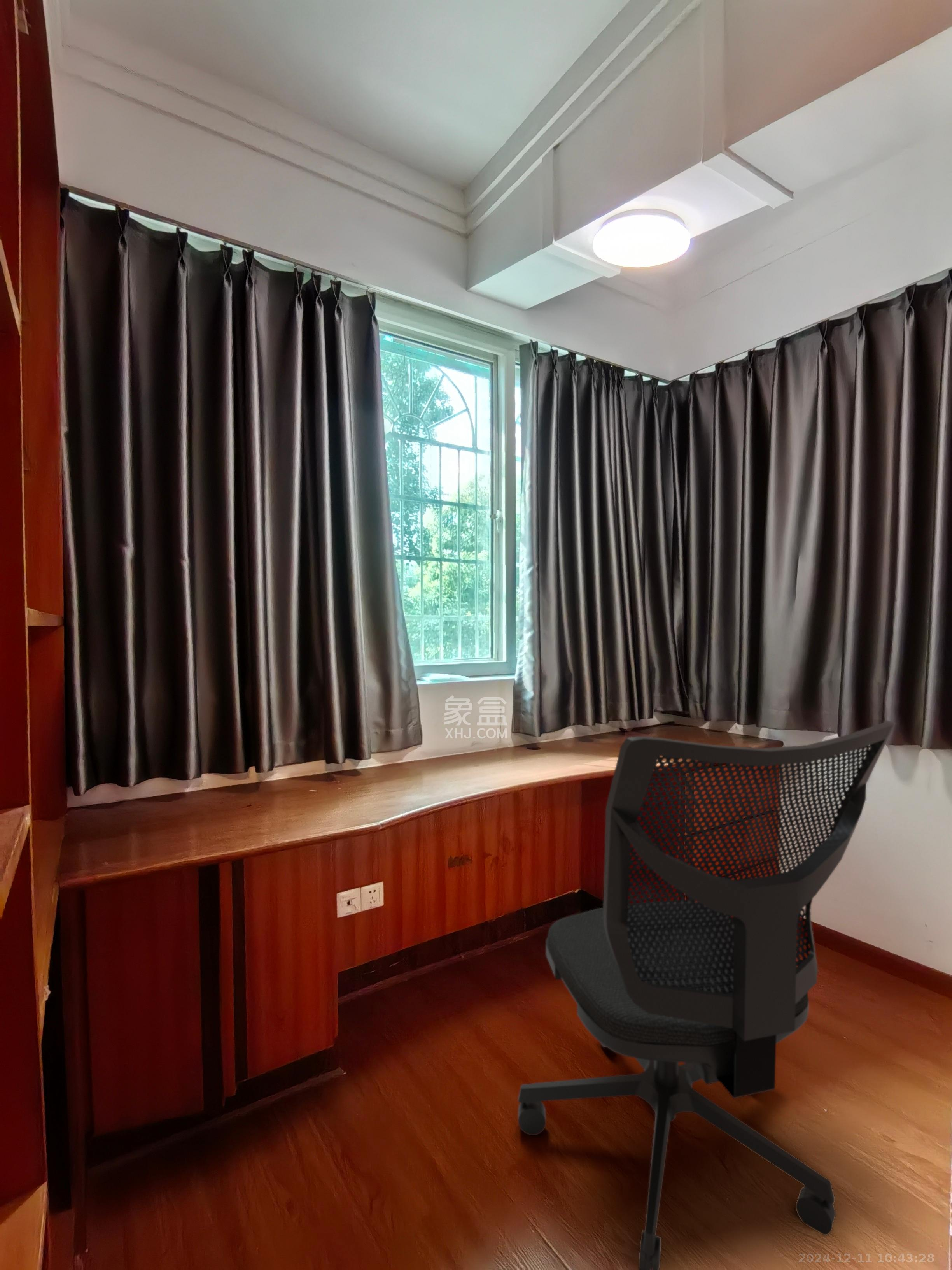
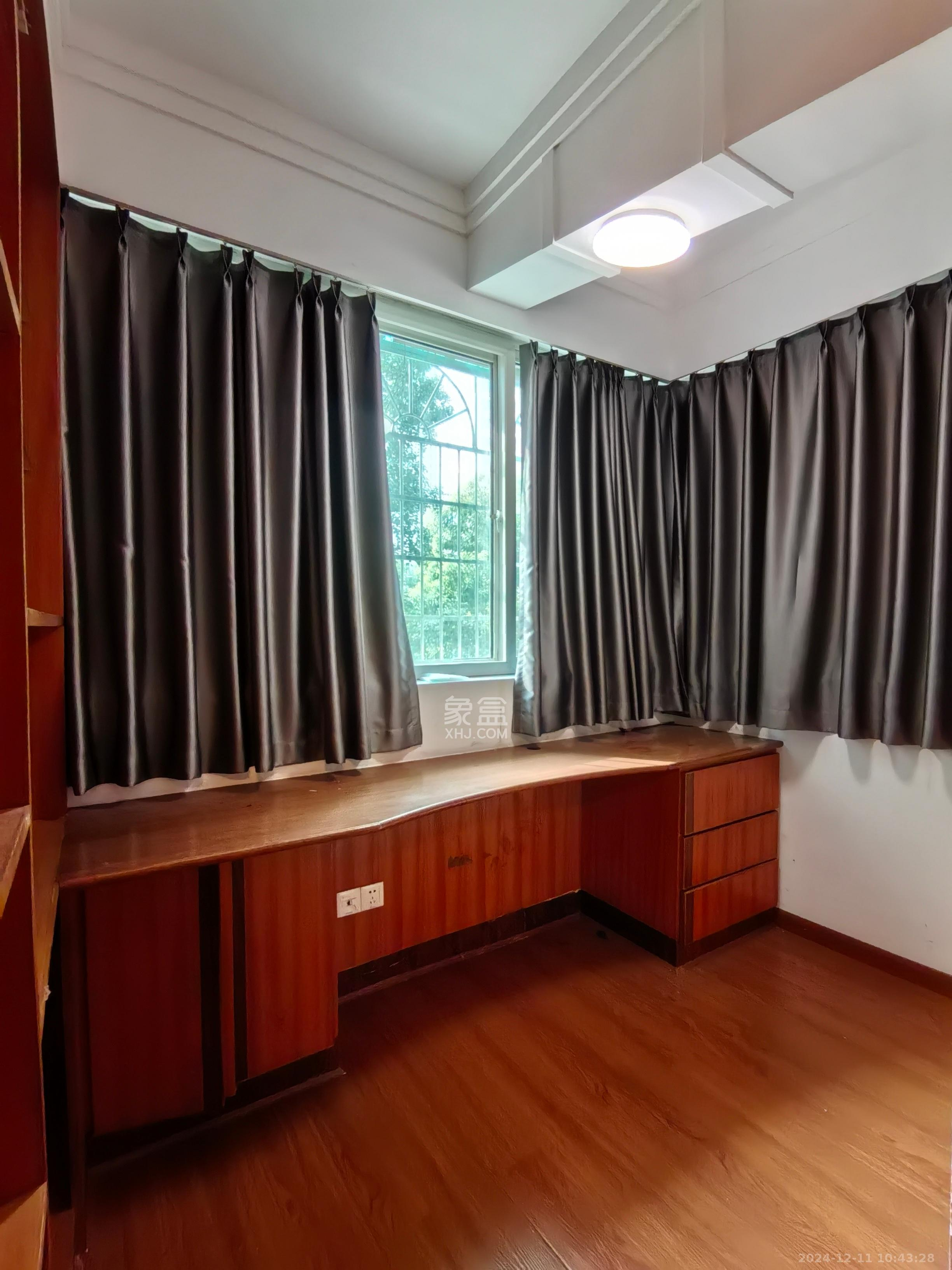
- office chair (671, 926)
